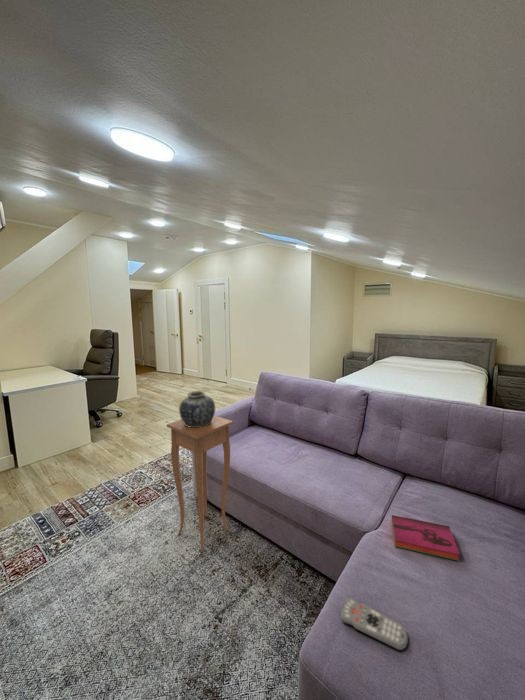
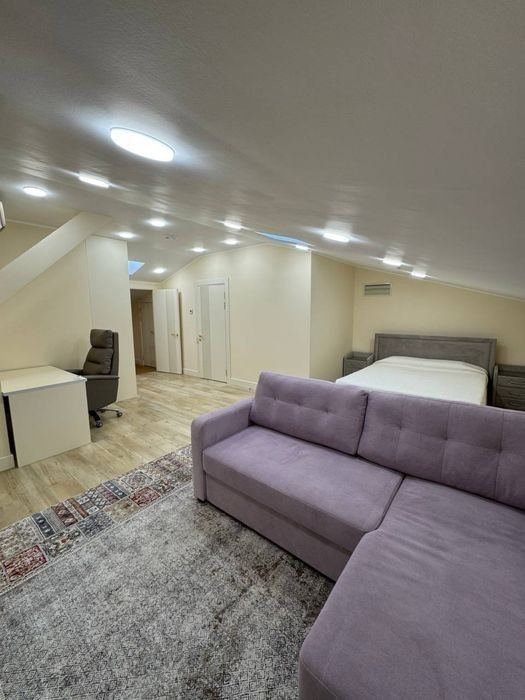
- hardback book (422, 535)
- remote control (373, 623)
- vase (197, 407)
- side table (202, 478)
